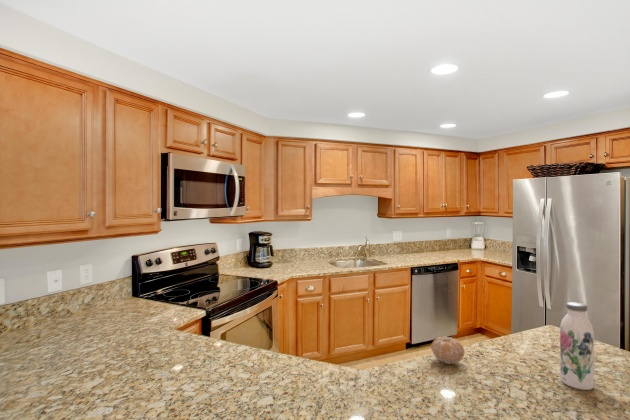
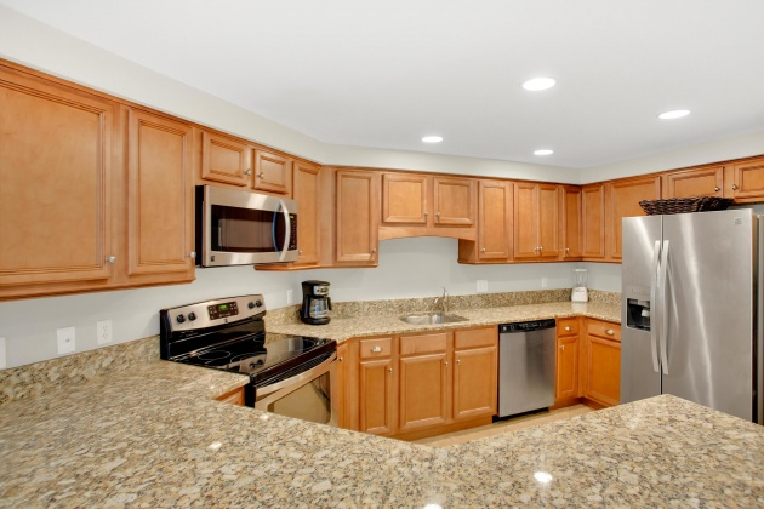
- water bottle (576, 343)
- fruit (447, 350)
